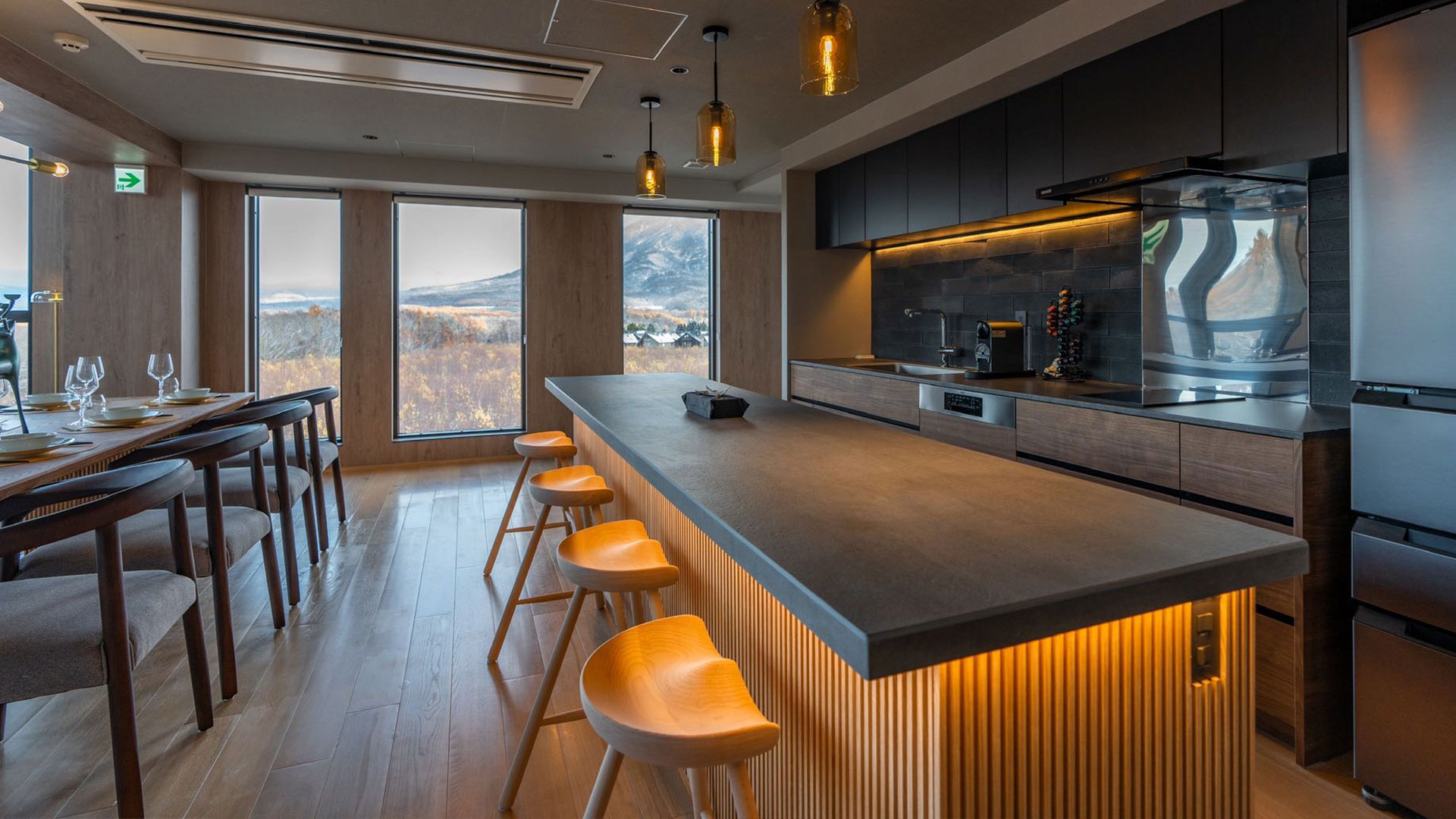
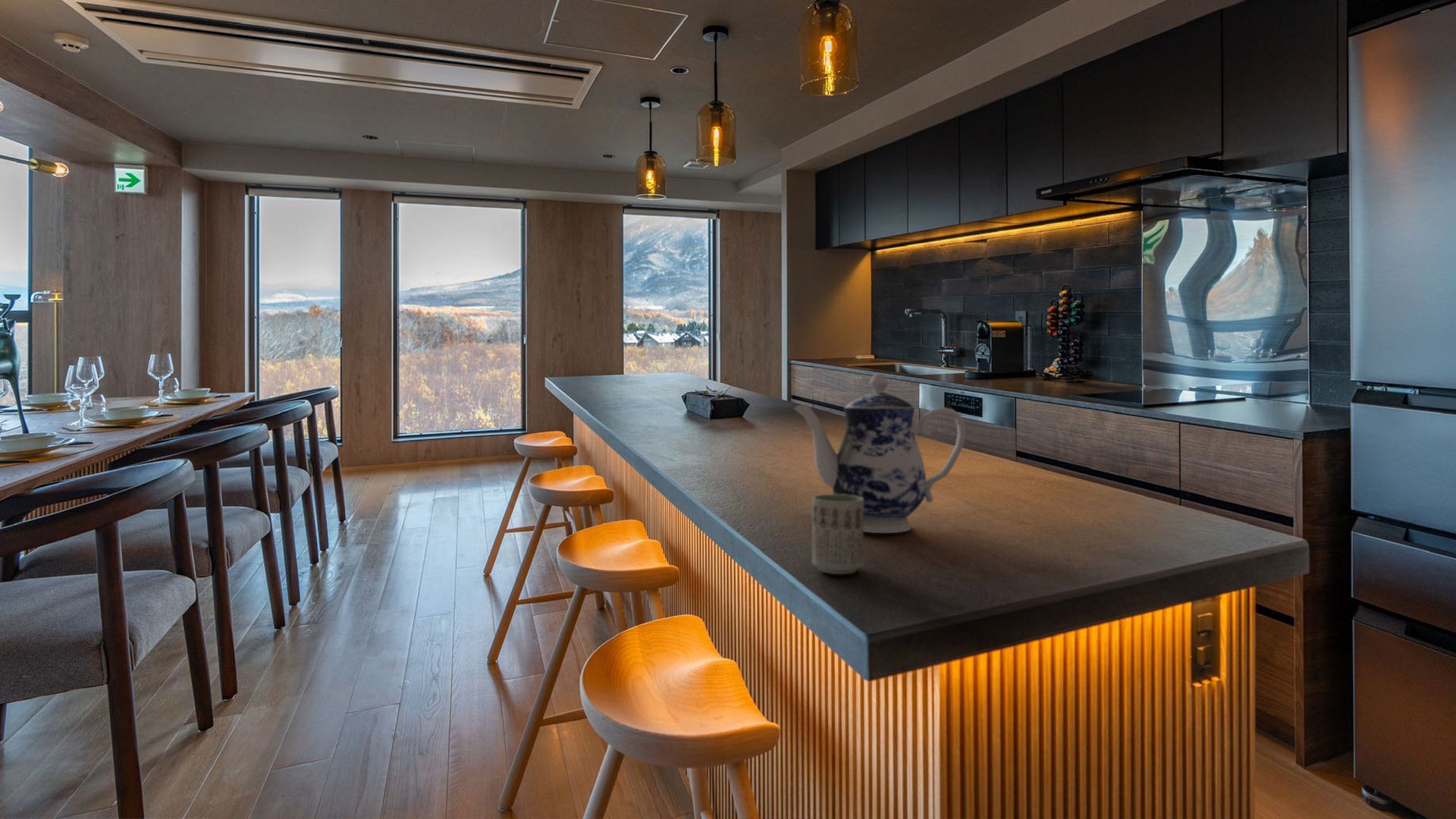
+ cup (837, 533)
+ teapot (878, 450)
